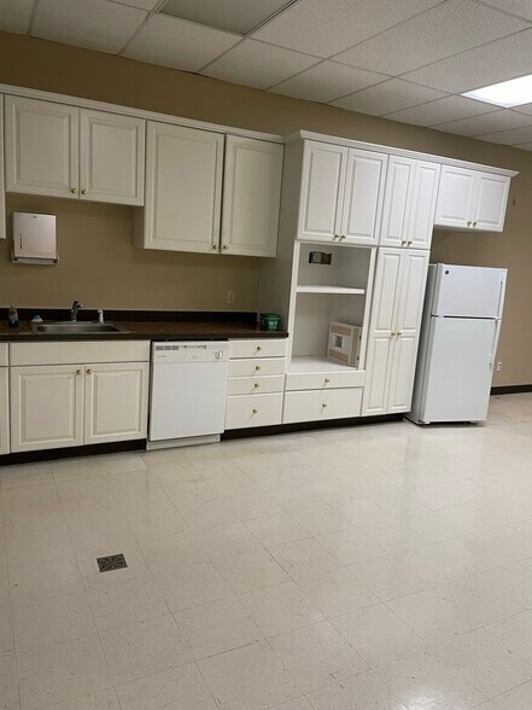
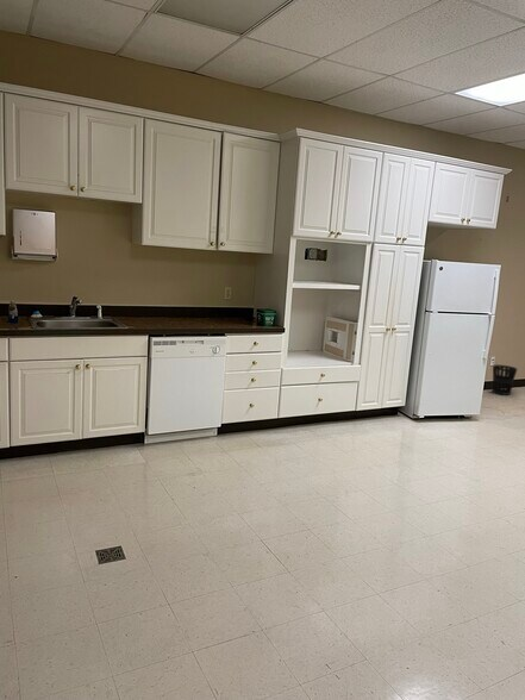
+ wastebasket (502, 380)
